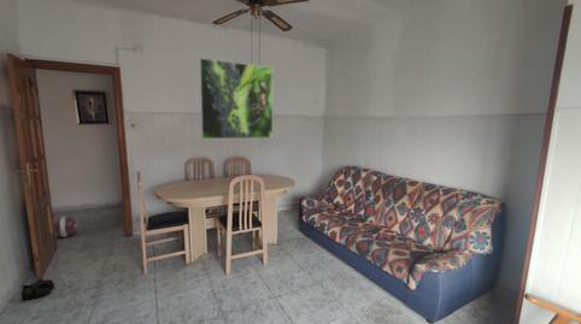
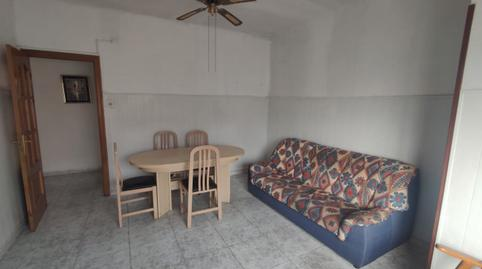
- ball (64, 226)
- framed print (239, 101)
- boots (37, 284)
